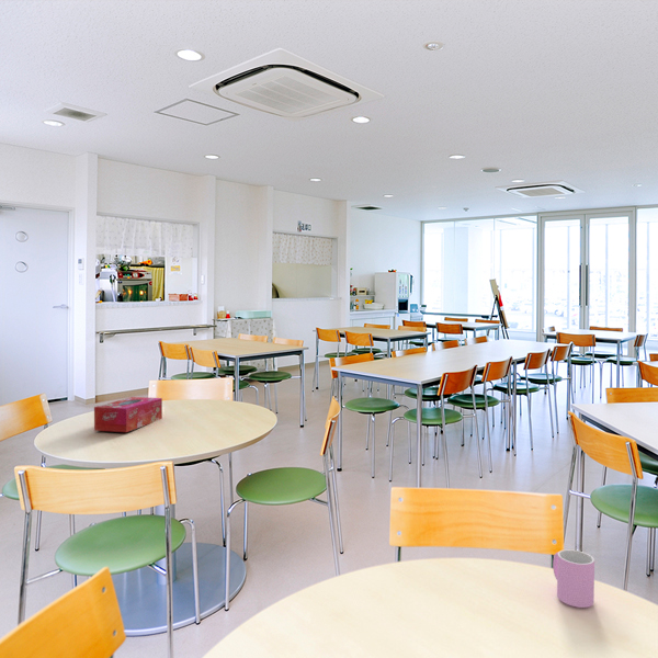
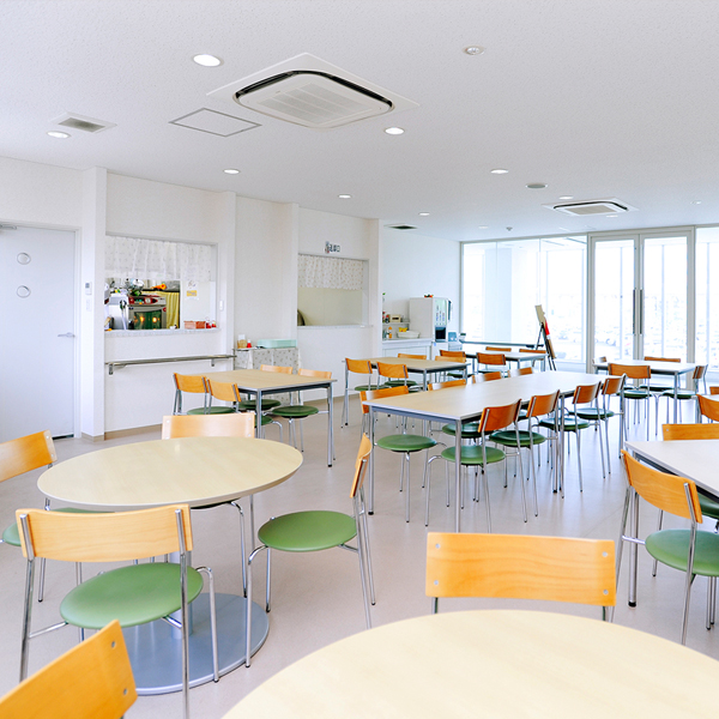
- cup (569, 574)
- tissue box (129, 413)
